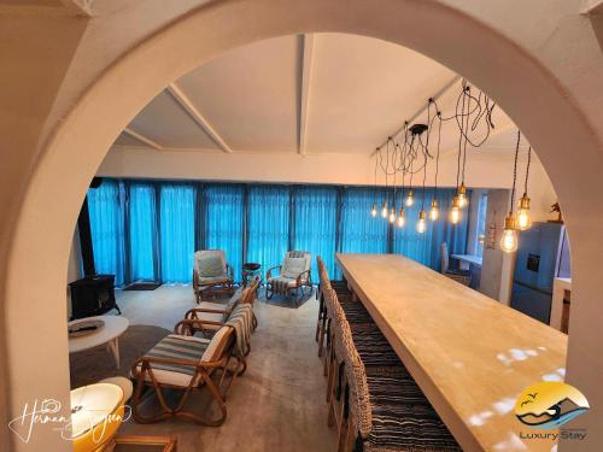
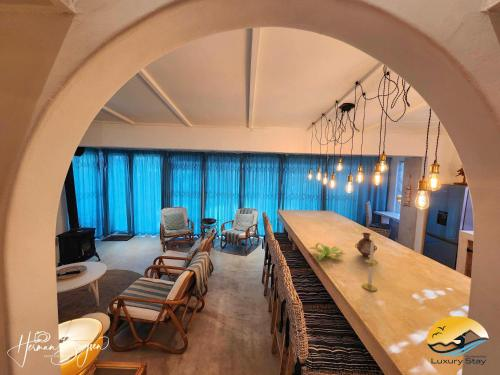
+ vase (366, 244)
+ candle (371, 263)
+ plant (327, 249)
